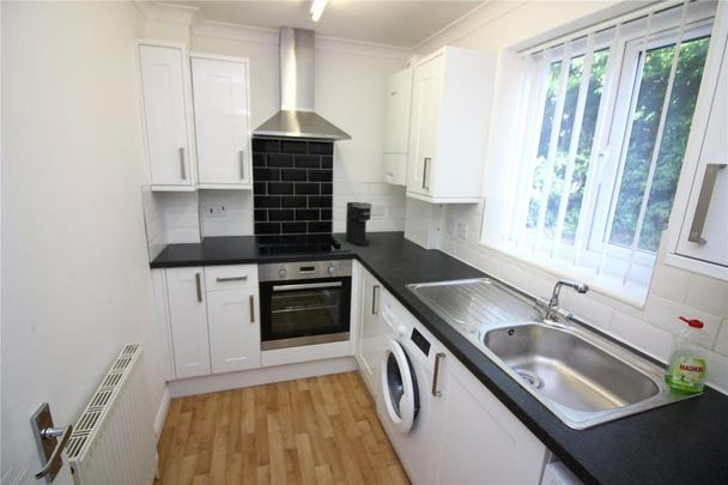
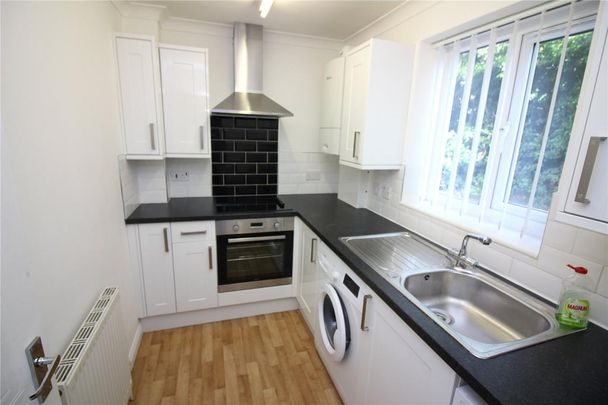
- coffee maker (358, 222)
